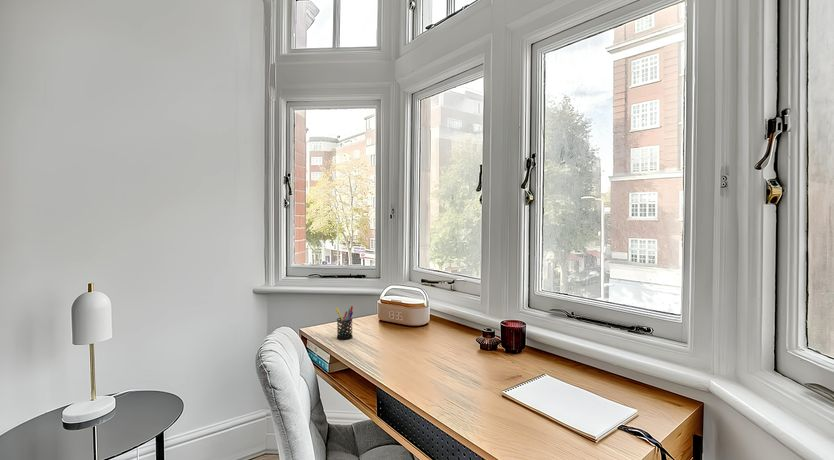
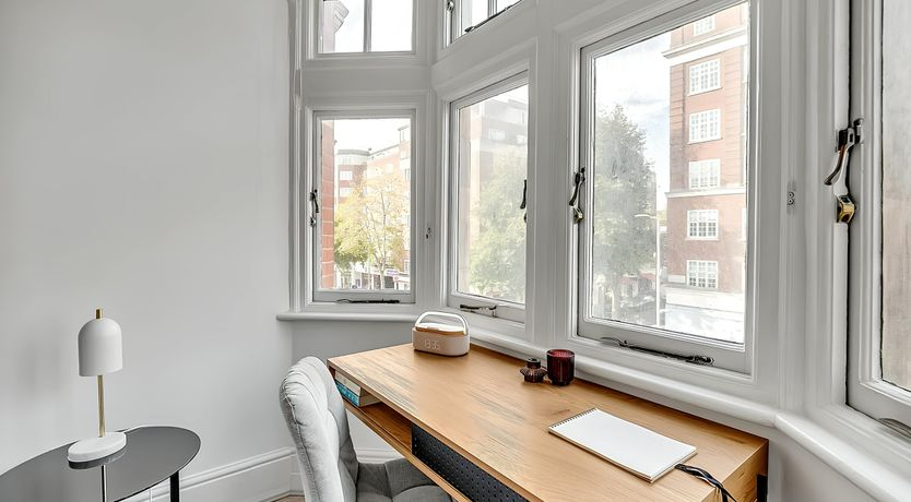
- pen holder (346, 321)
